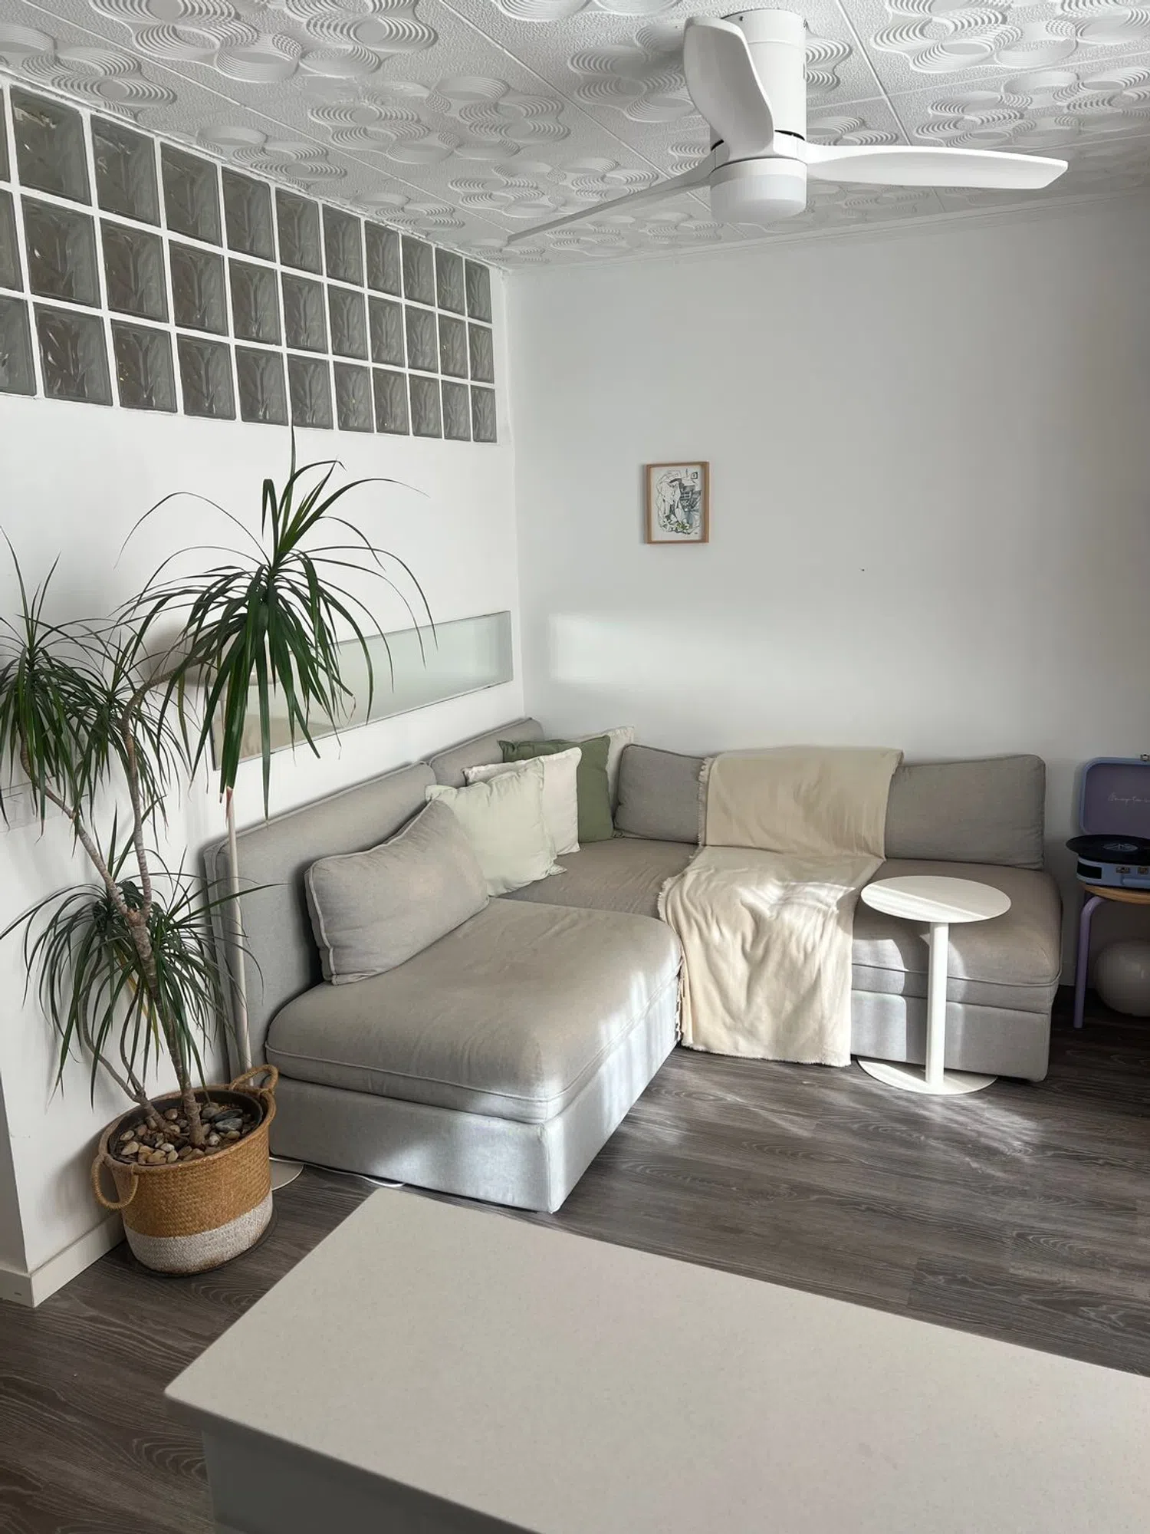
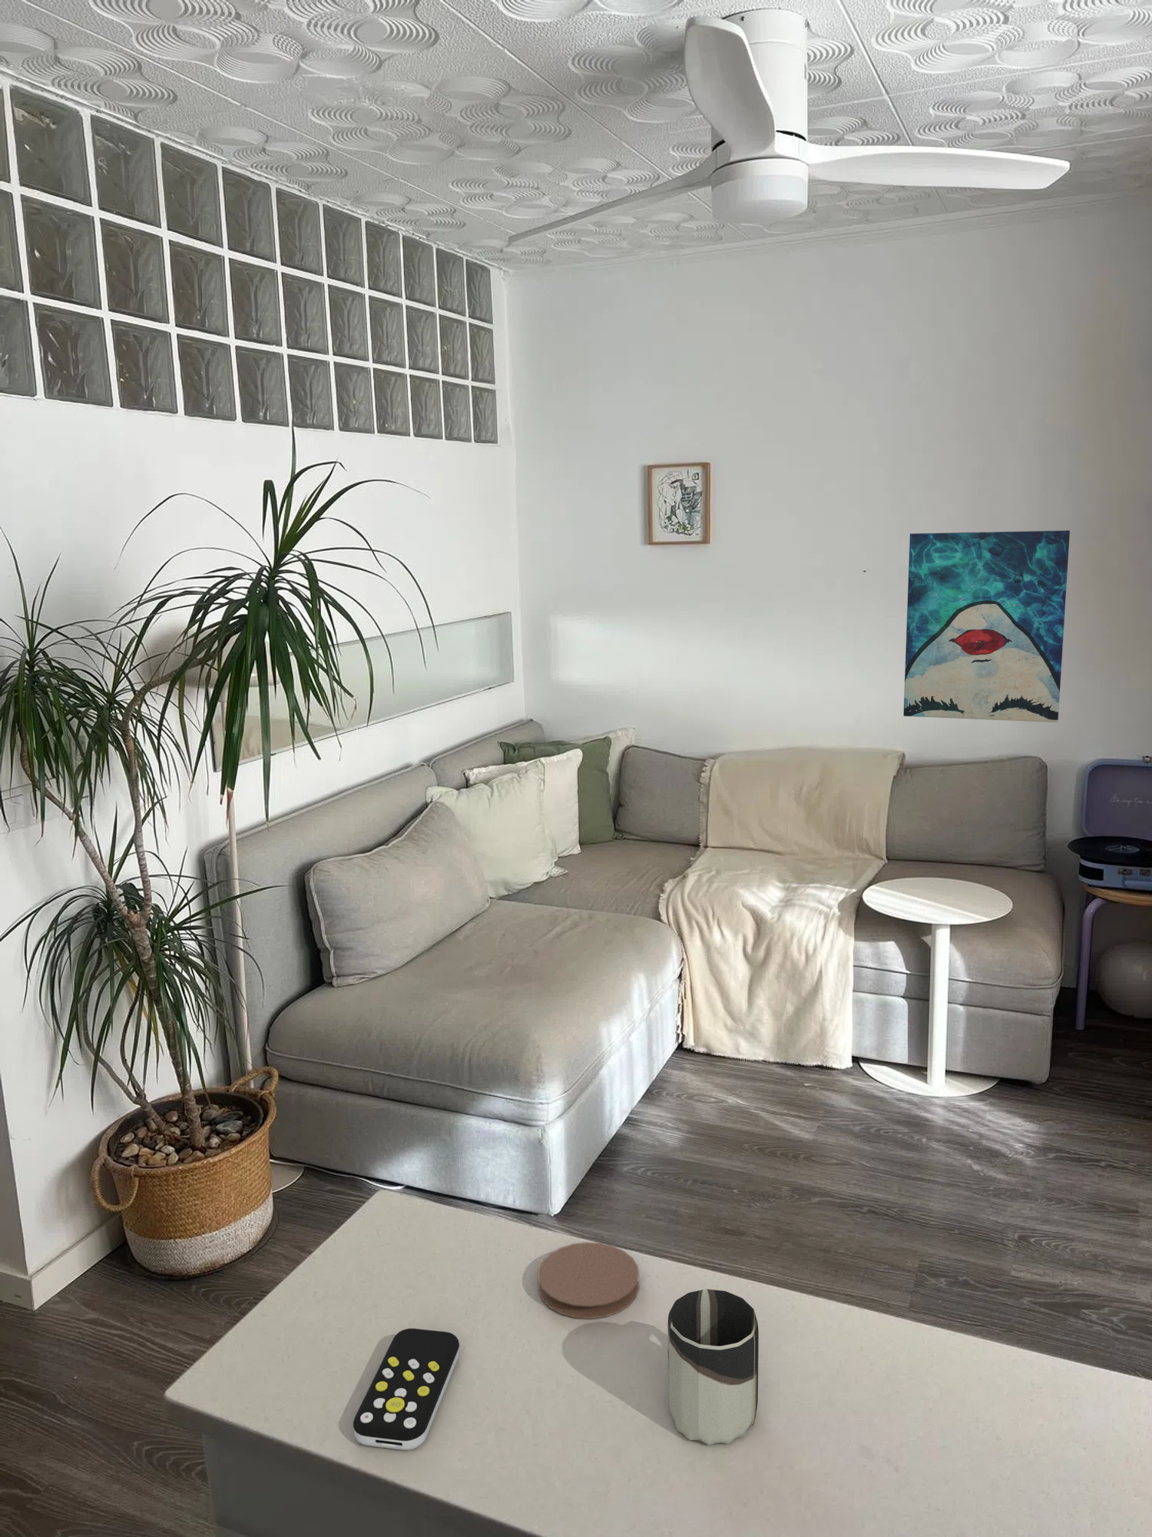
+ remote control (409, 1385)
+ coaster (588, 1279)
+ wall art (983, 627)
+ cup (714, 1354)
